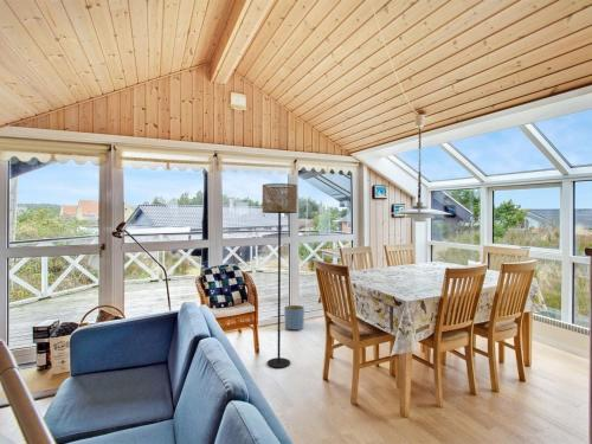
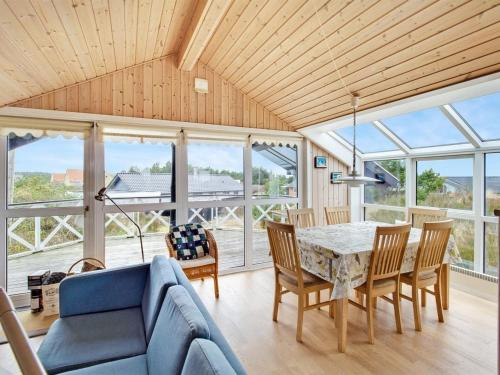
- floor lamp (278, 274)
- planter (294, 317)
